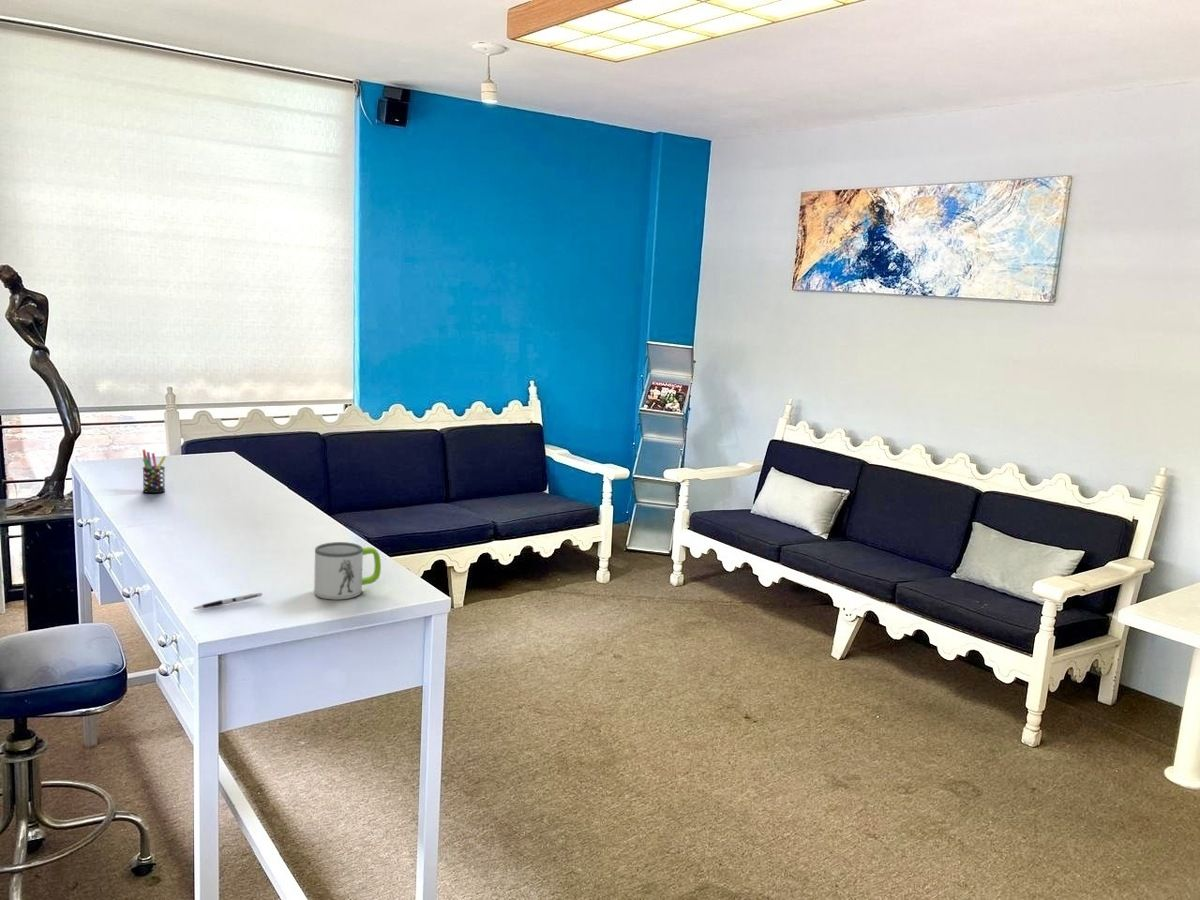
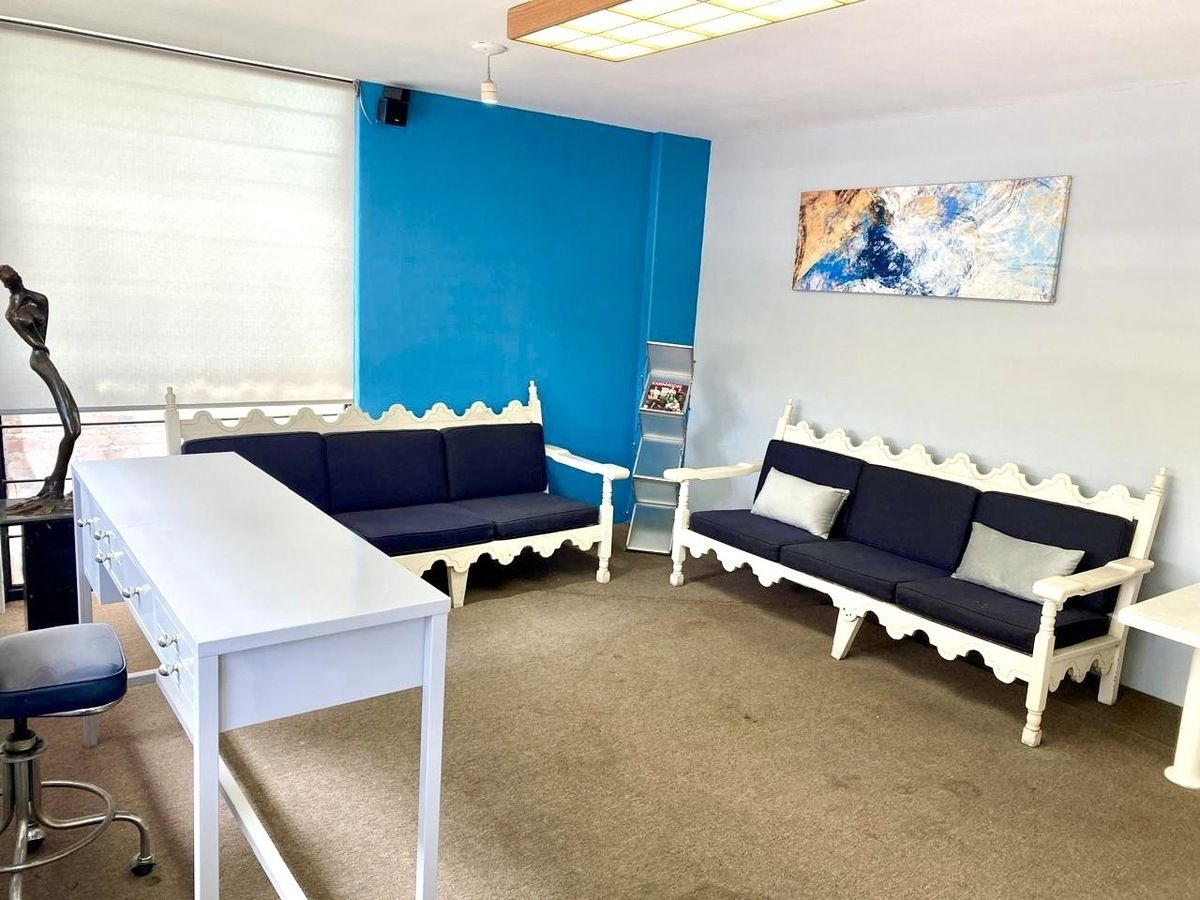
- mug (347, 569)
- pen (228, 601)
- pen holder (151, 471)
